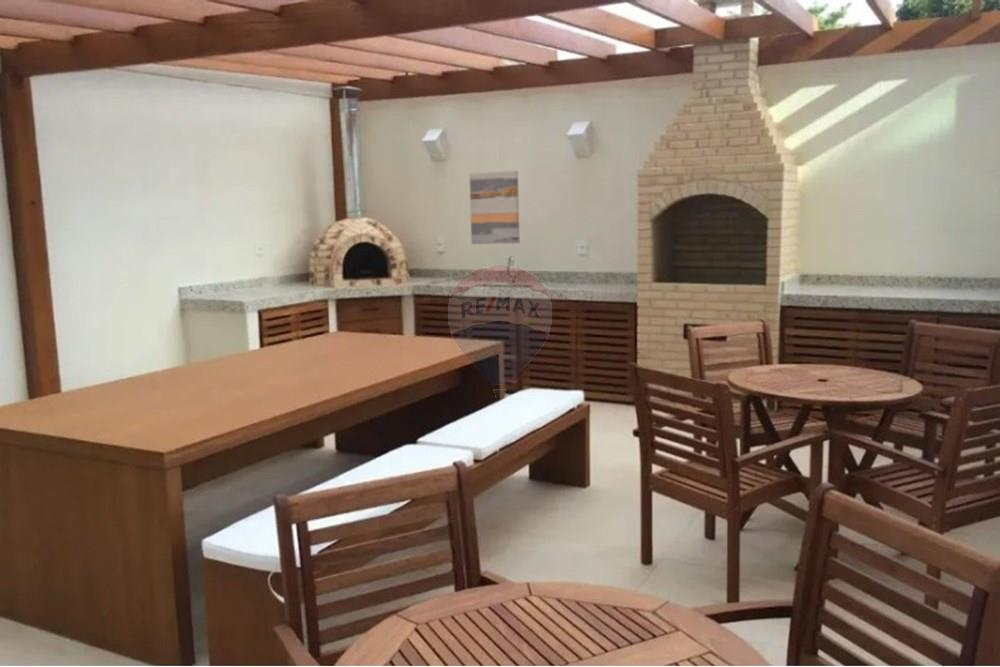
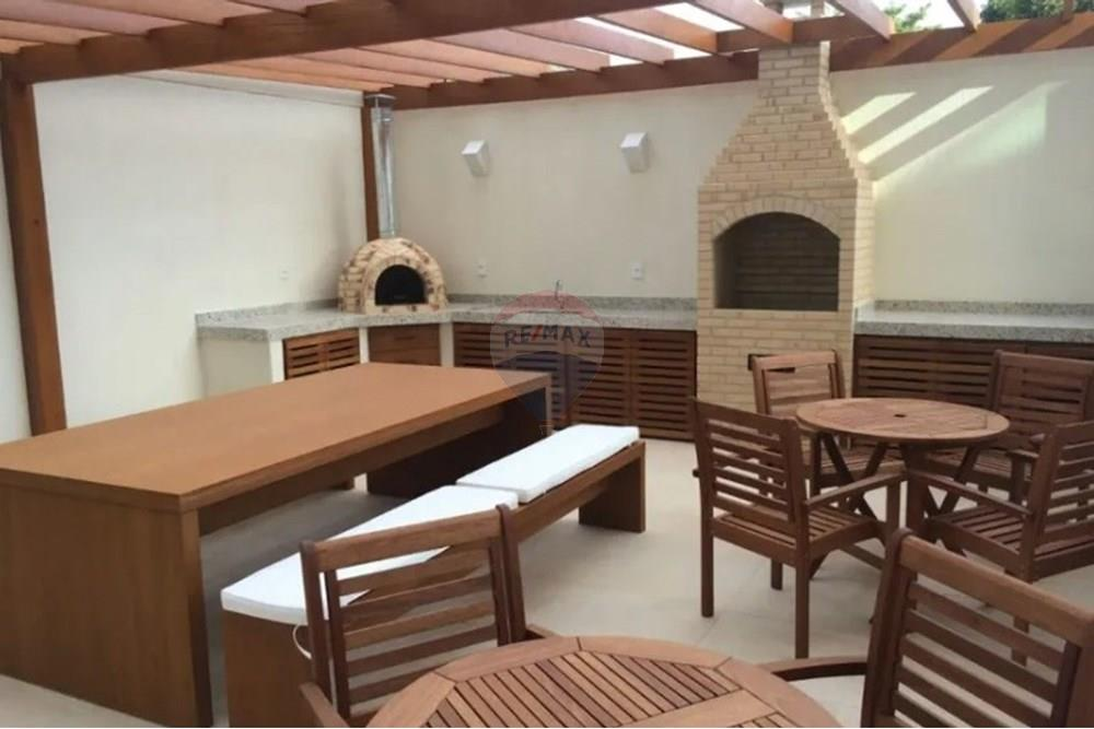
- wall art (494, 208)
